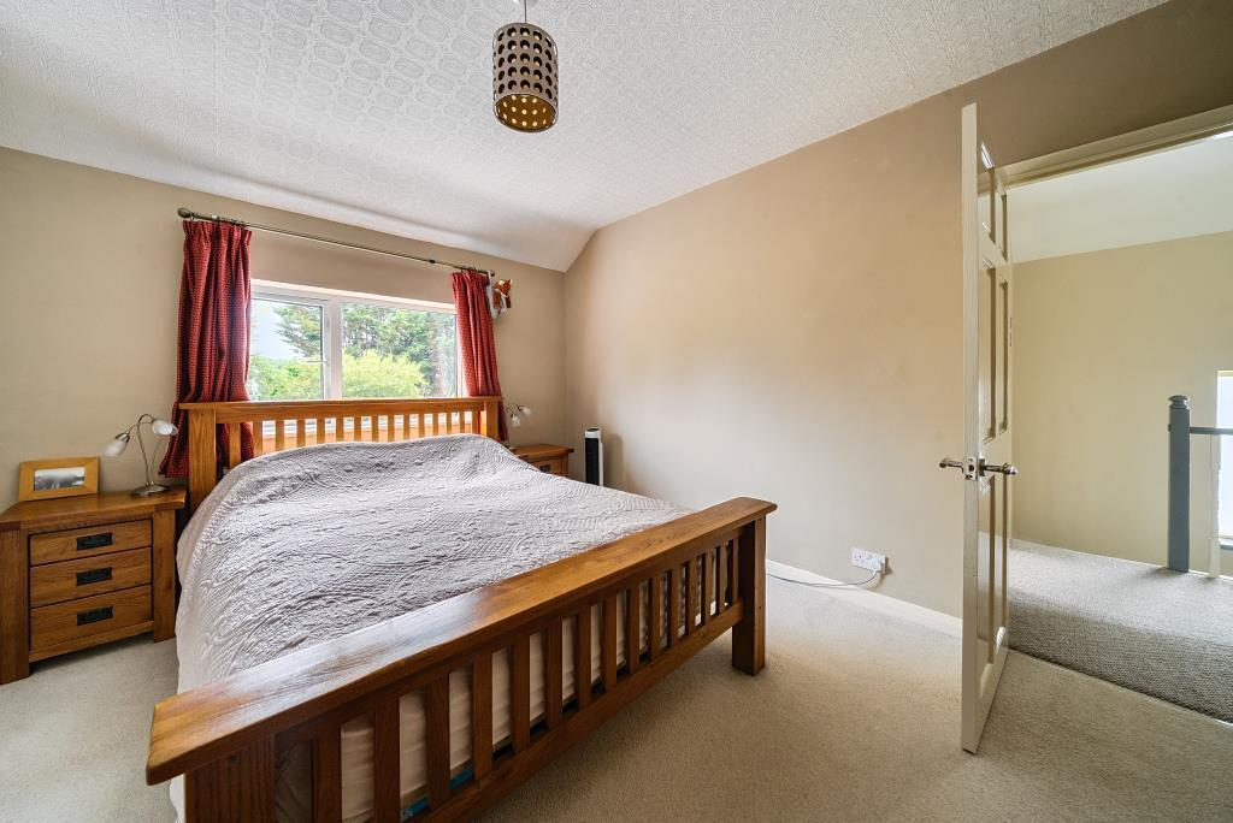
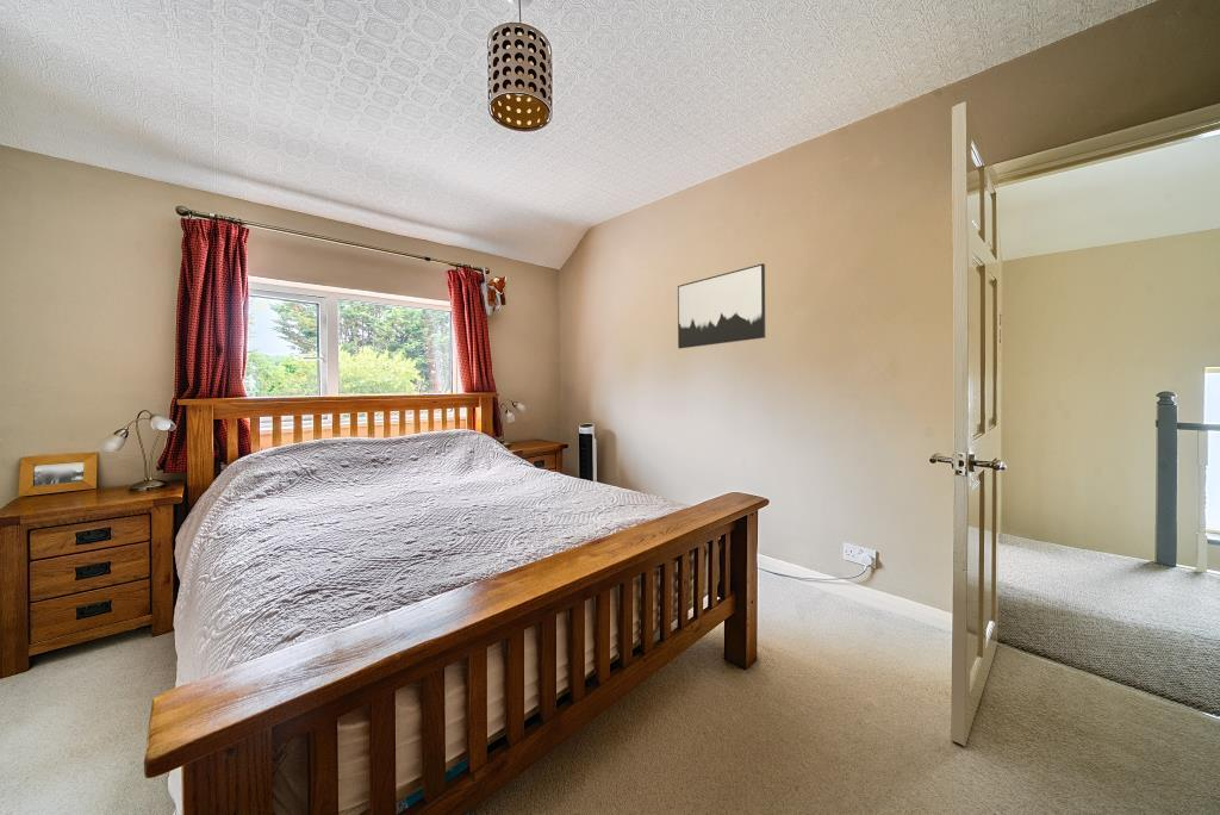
+ wall art (717, 310)
